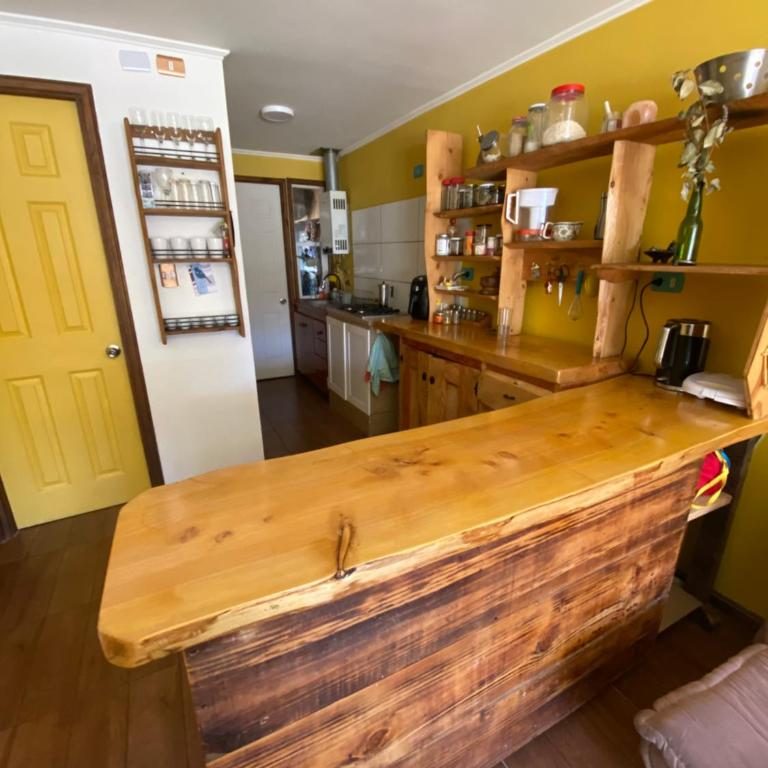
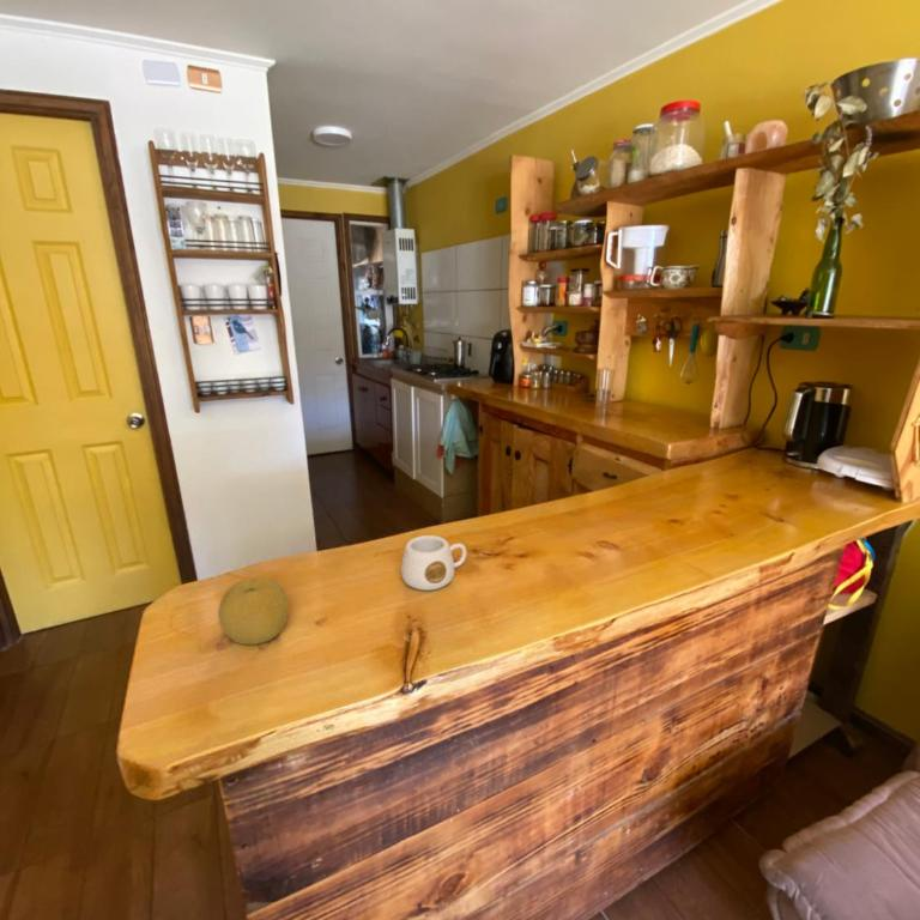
+ mug (435, 559)
+ fruit (254, 609)
